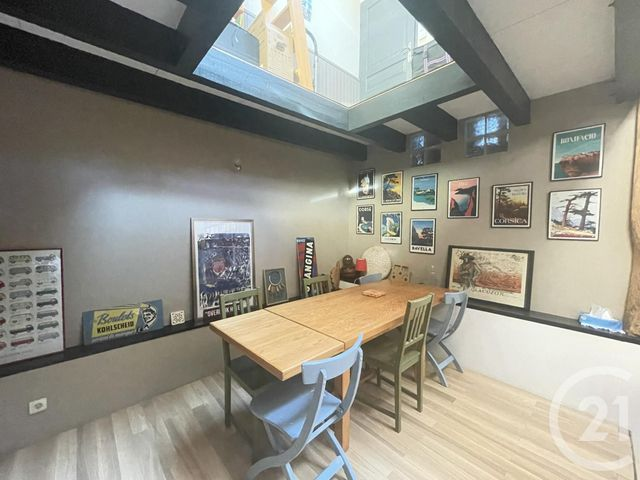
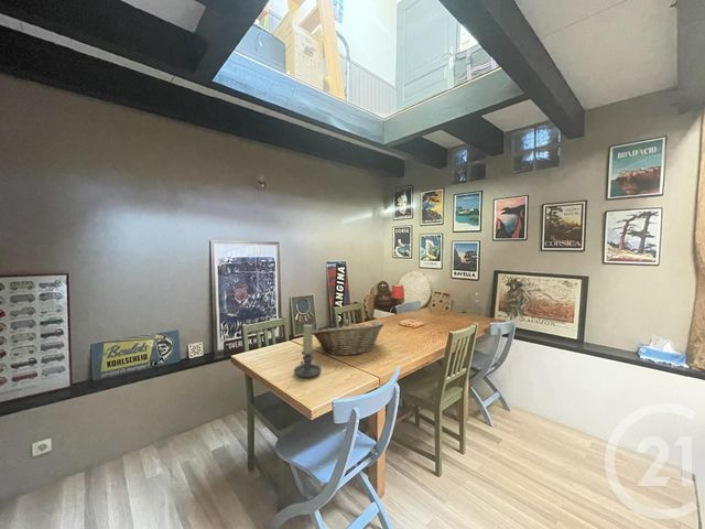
+ candle holder (306, 347)
+ fruit basket (348, 334)
